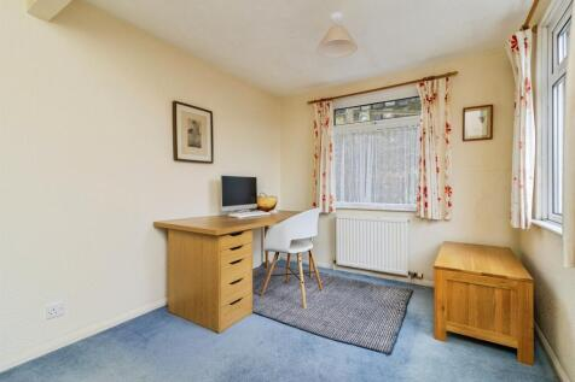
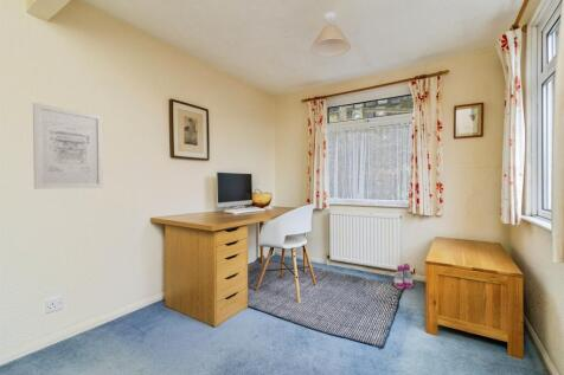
+ wall art (71, 149)
+ boots (403, 274)
